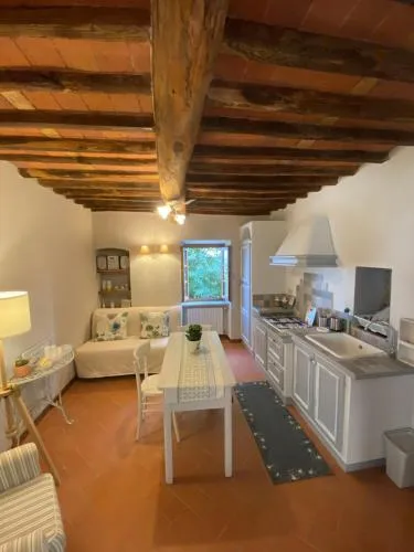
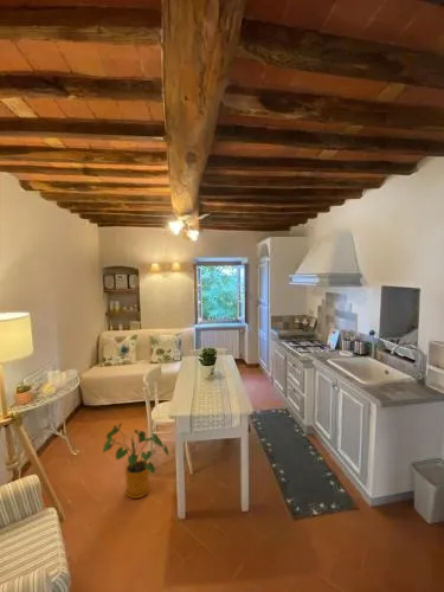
+ house plant (134, 462)
